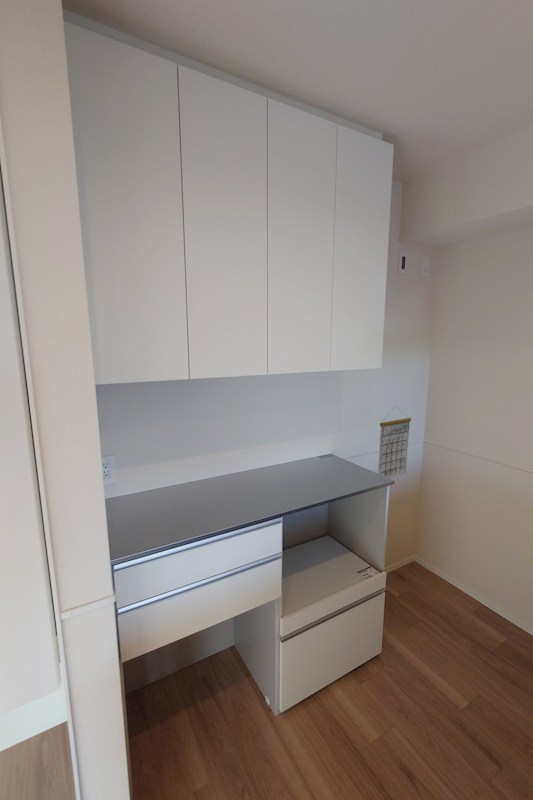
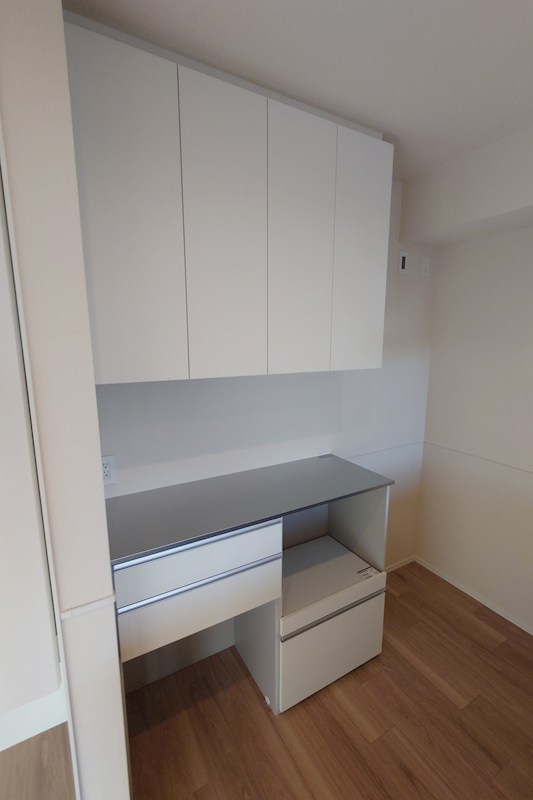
- calendar (394, 442)
